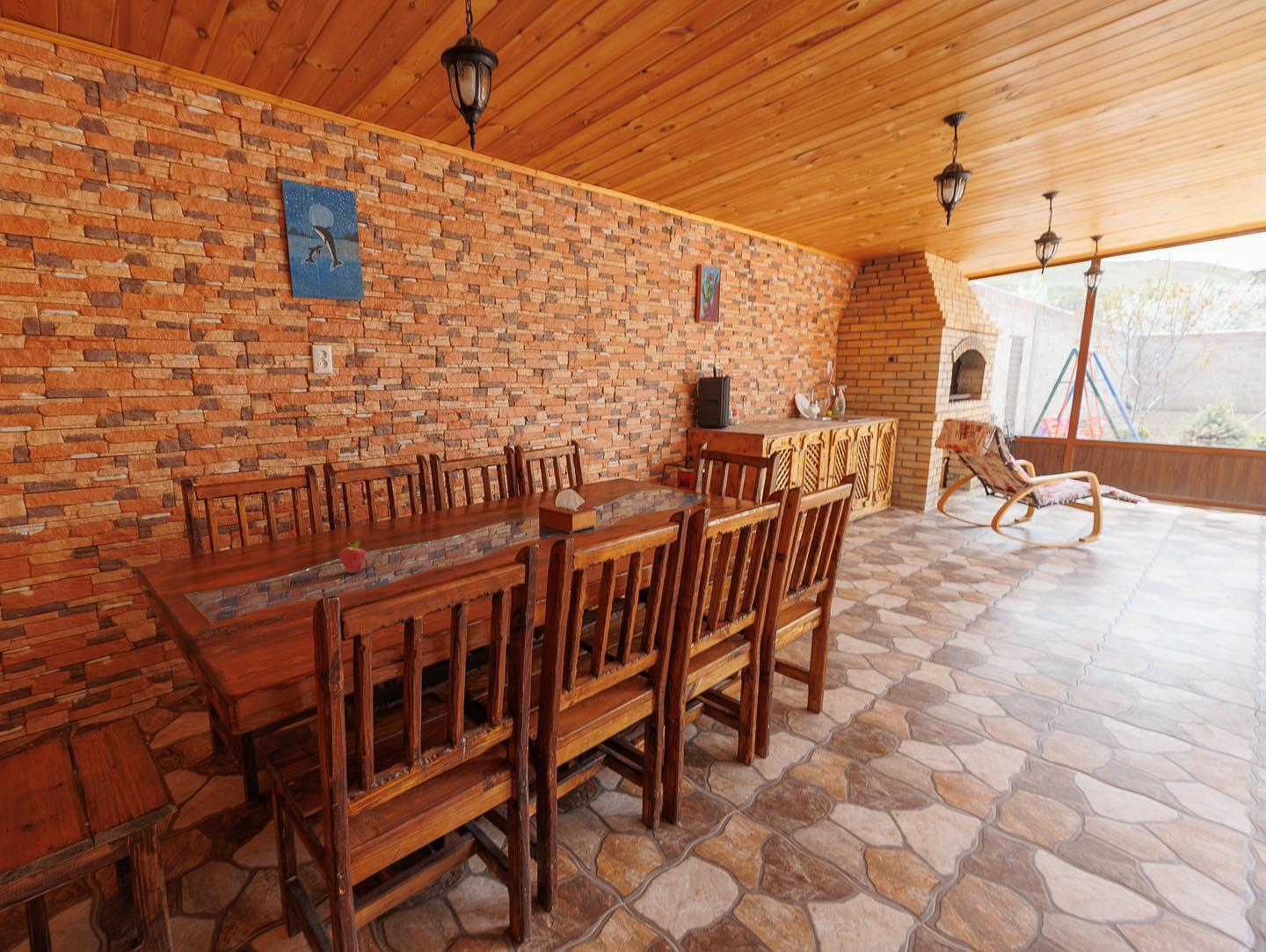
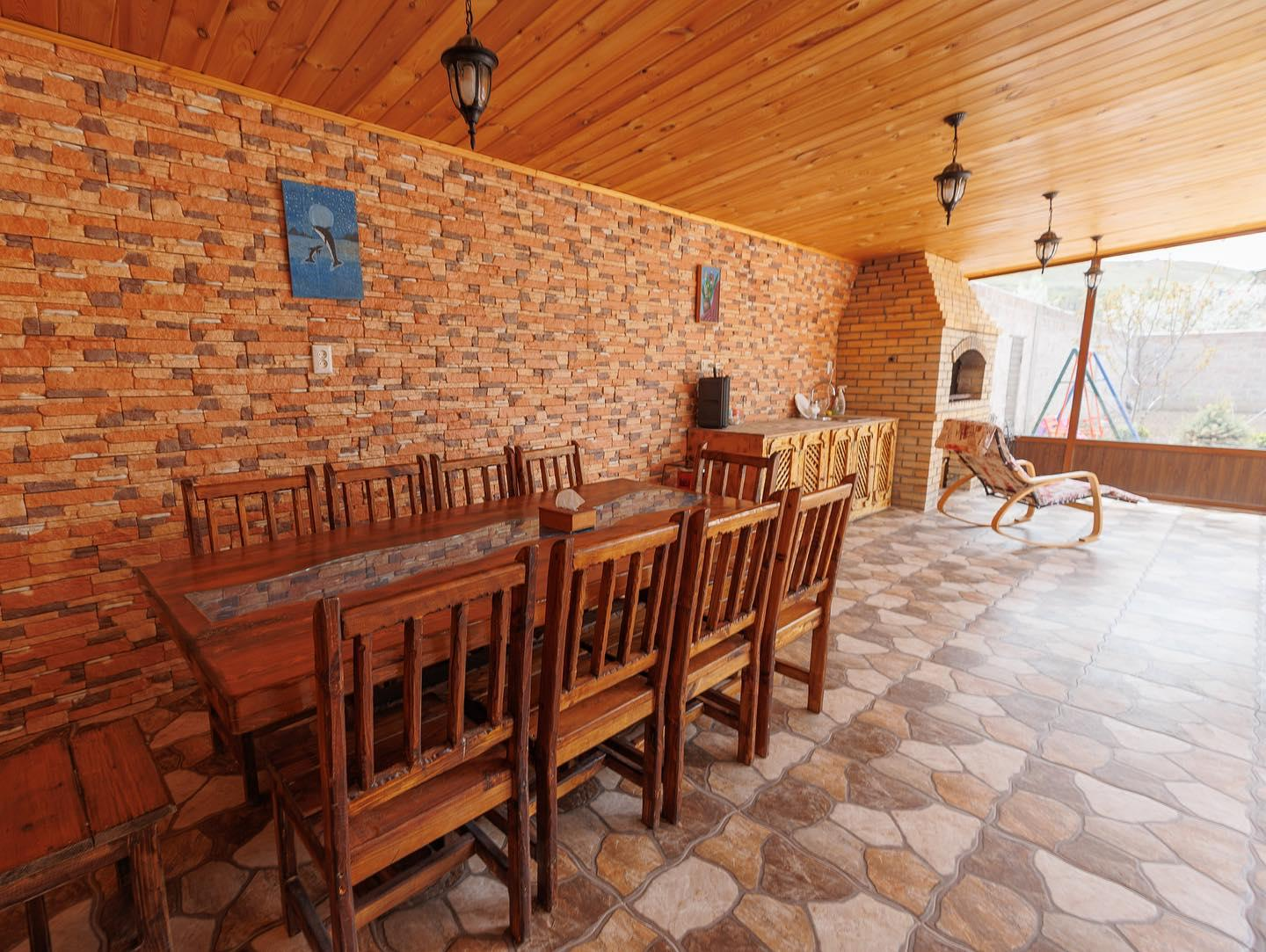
- fruit (353, 554)
